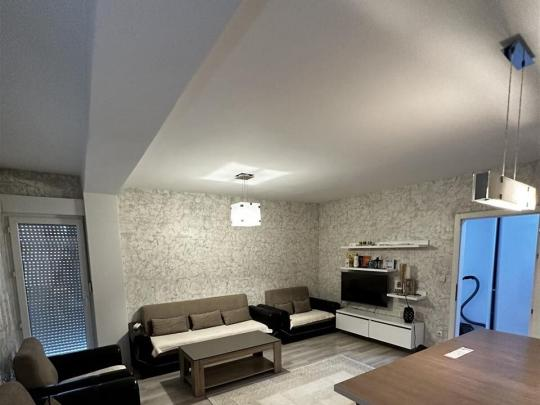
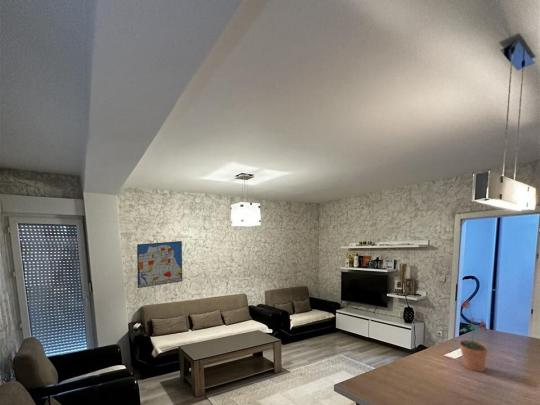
+ wall art (160, 263)
+ potted plant (474, 334)
